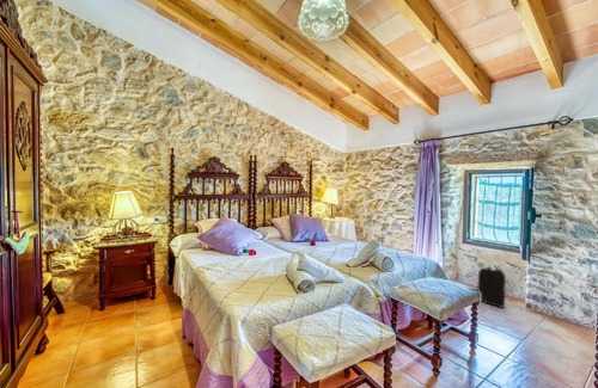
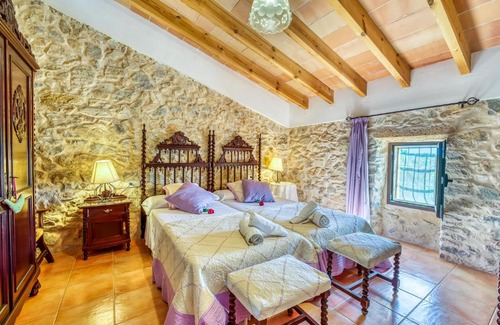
- backpack (493, 284)
